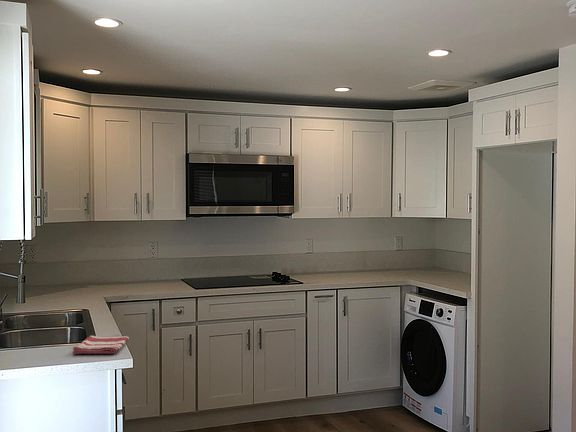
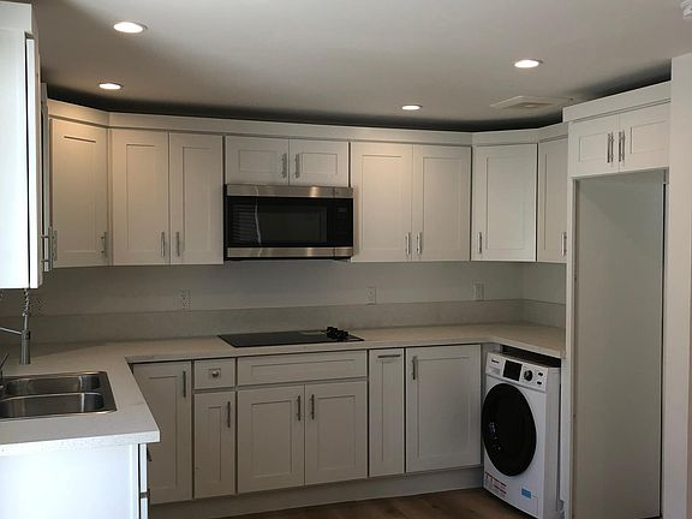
- dish towel (102, 343)
